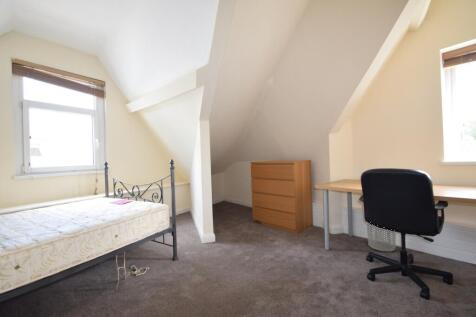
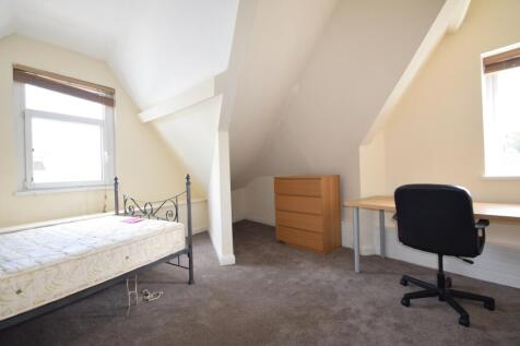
- waste bin (381, 232)
